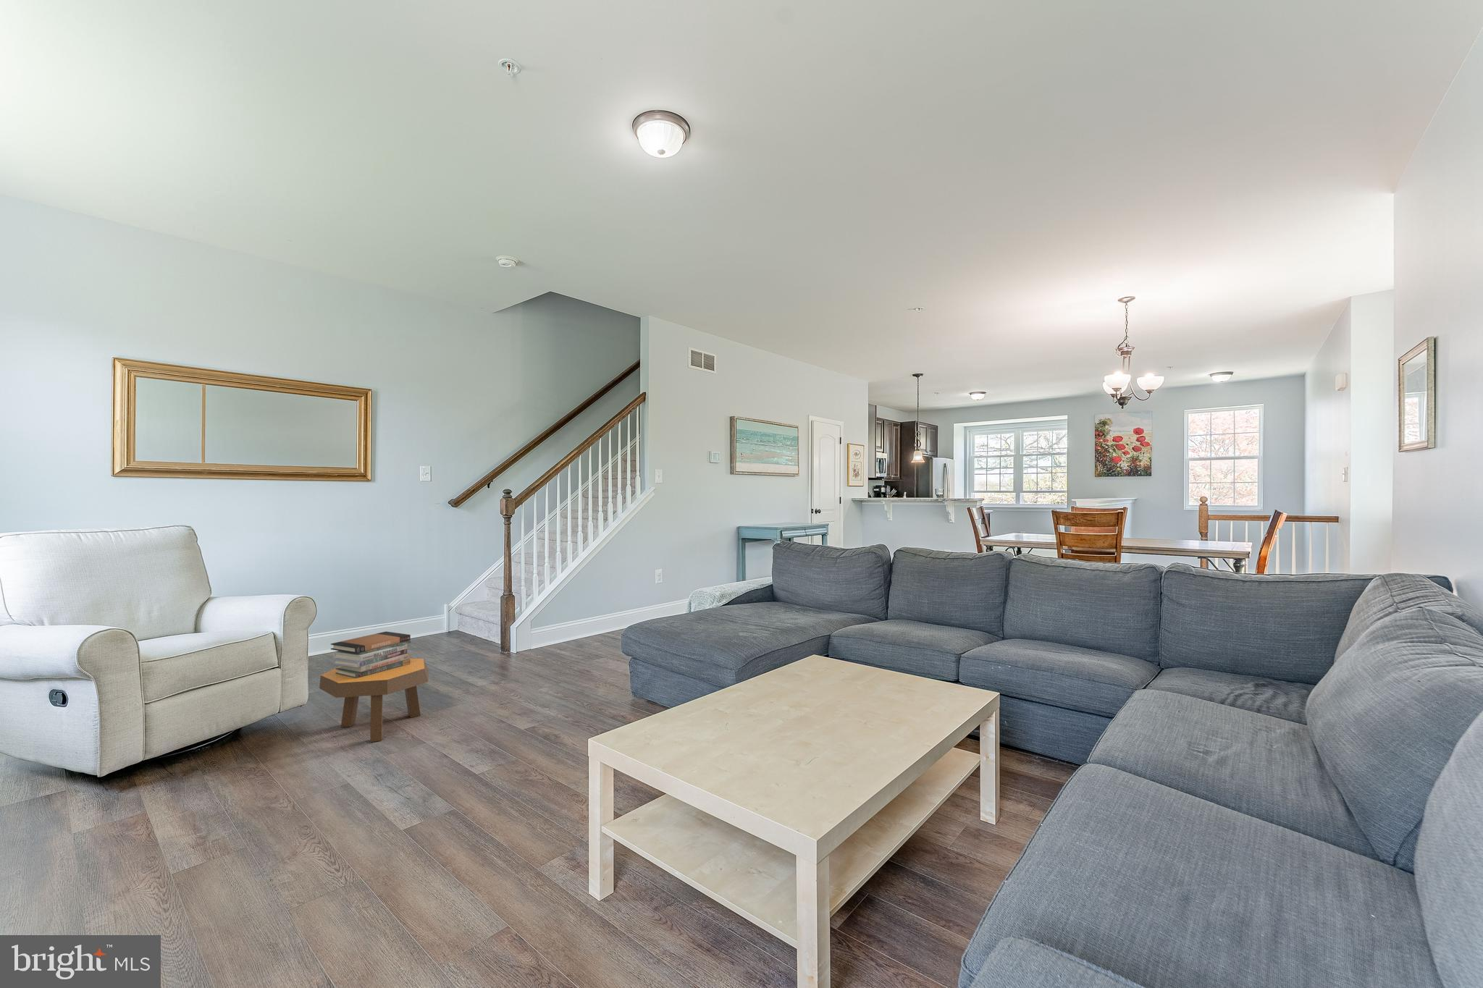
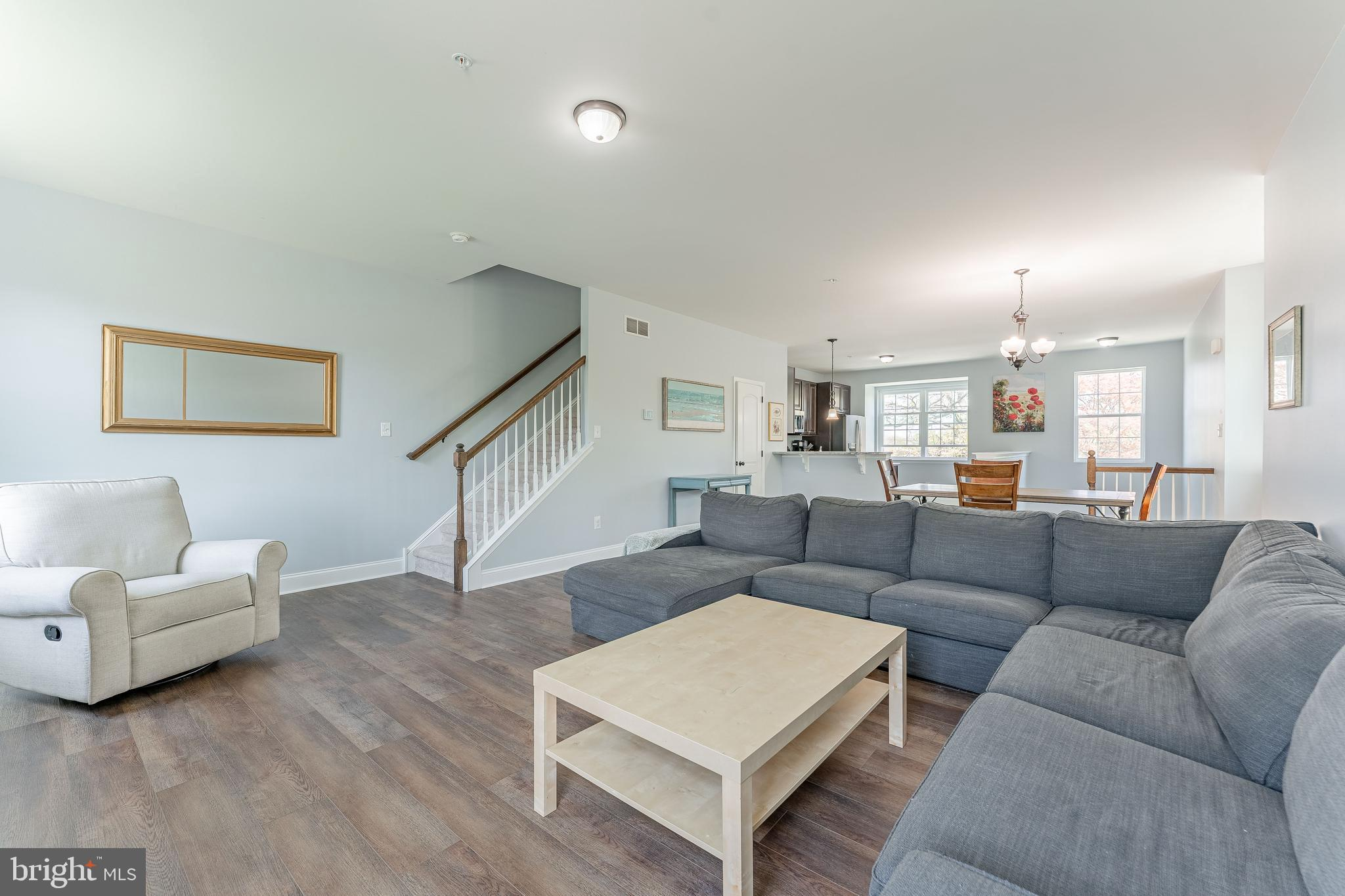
- footstool (377, 696)
- book stack (372, 654)
